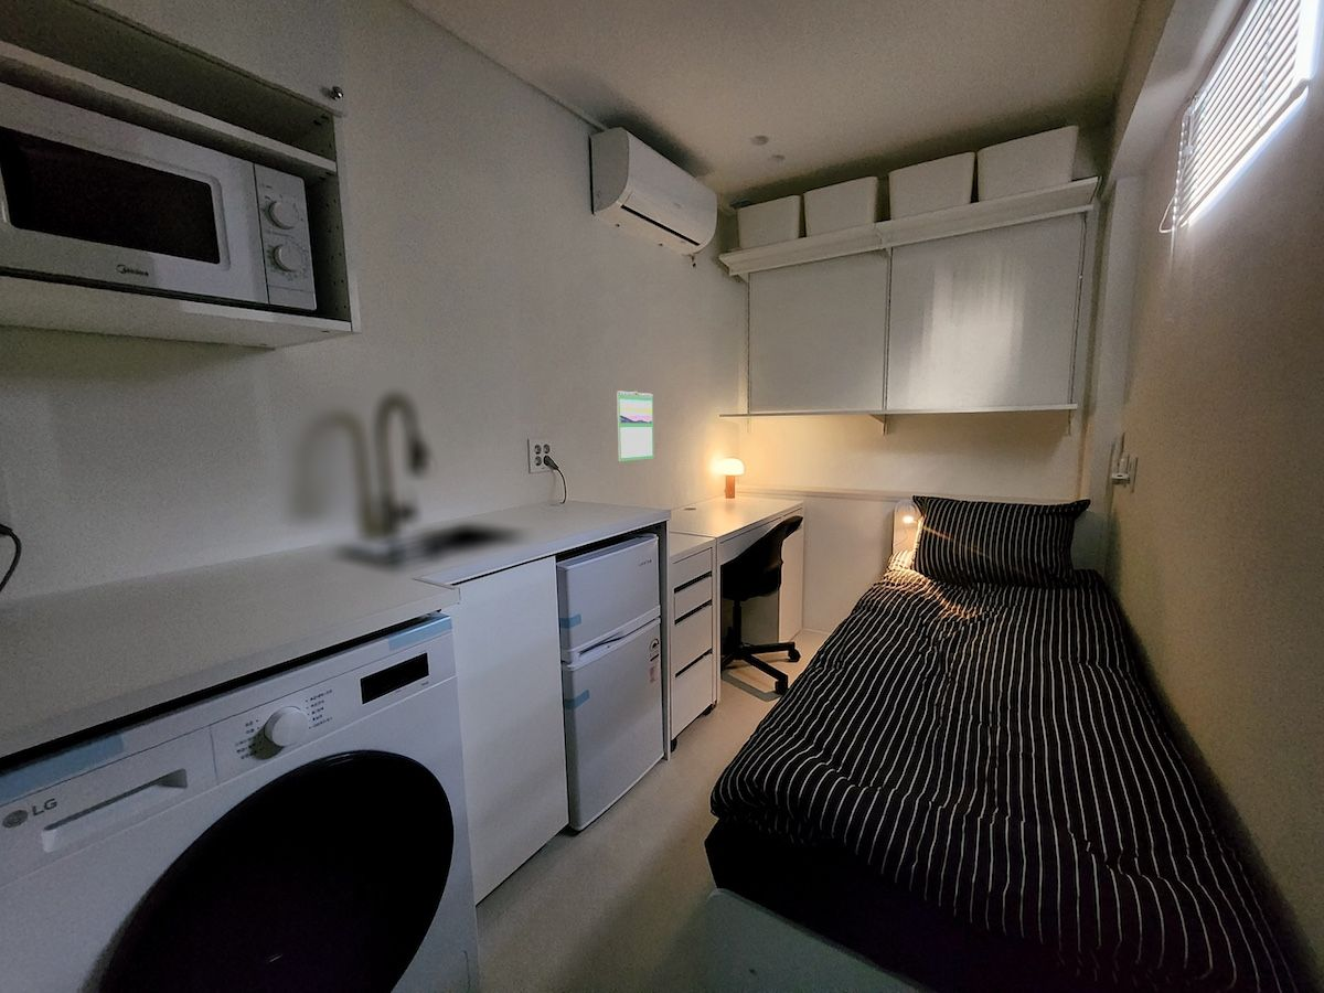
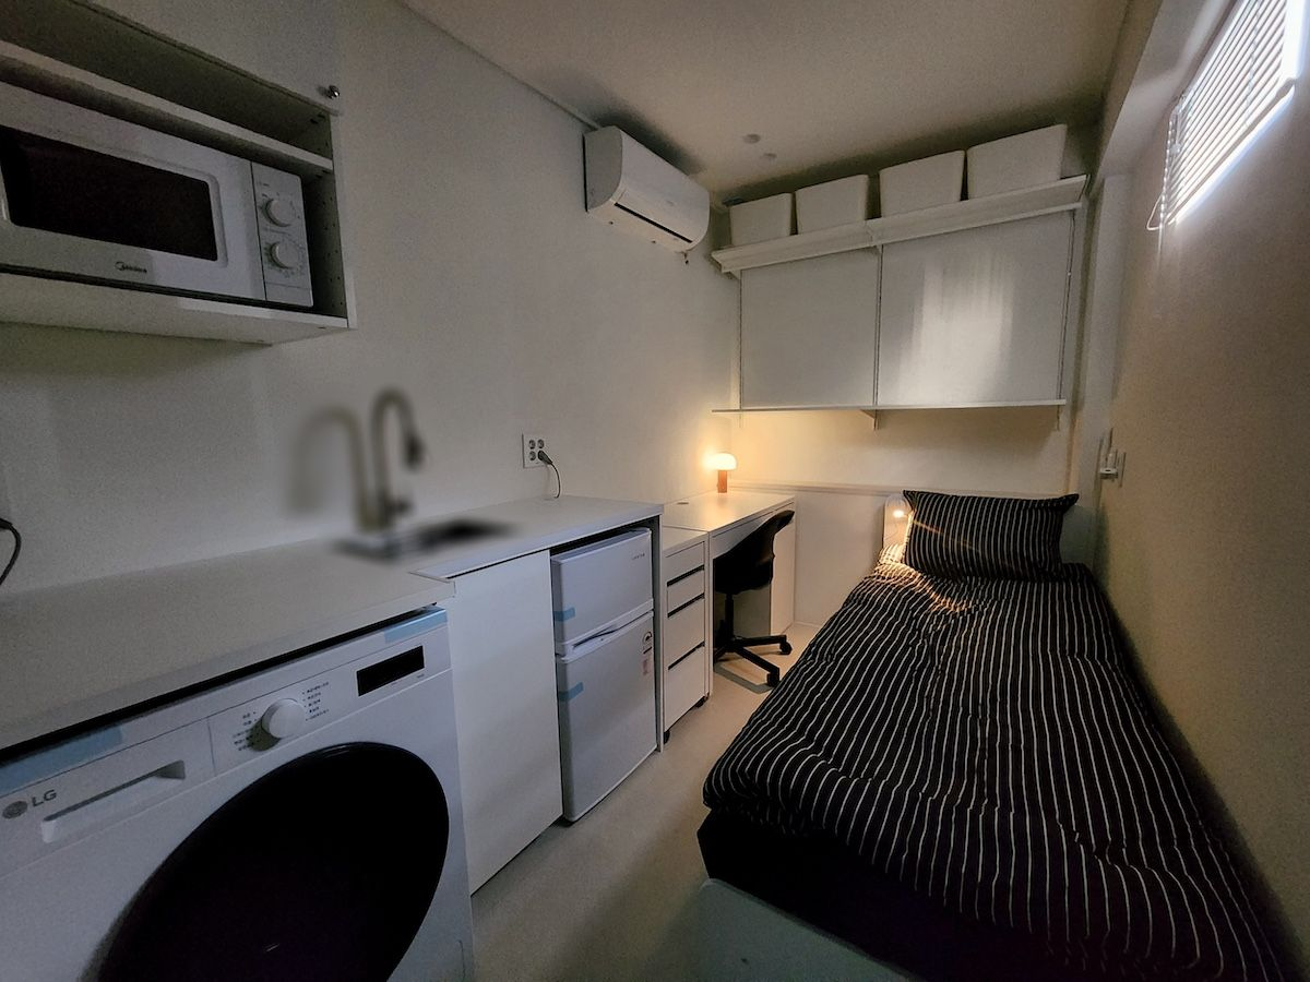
- calendar (636, 425)
